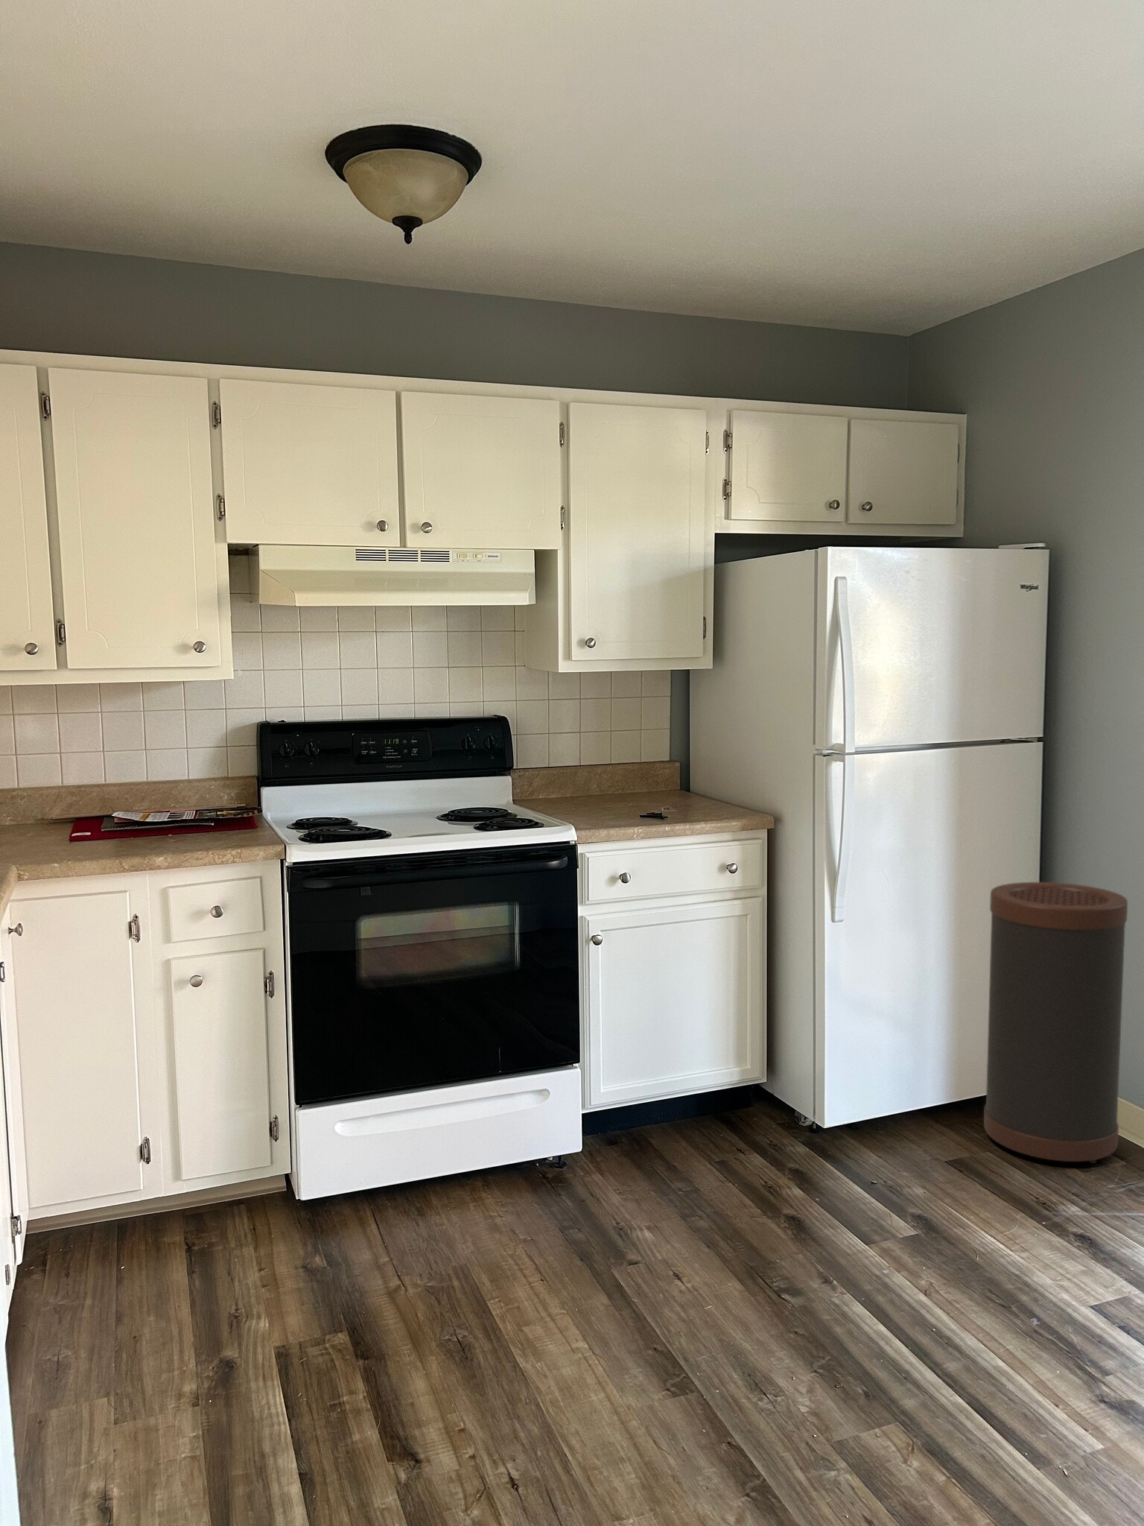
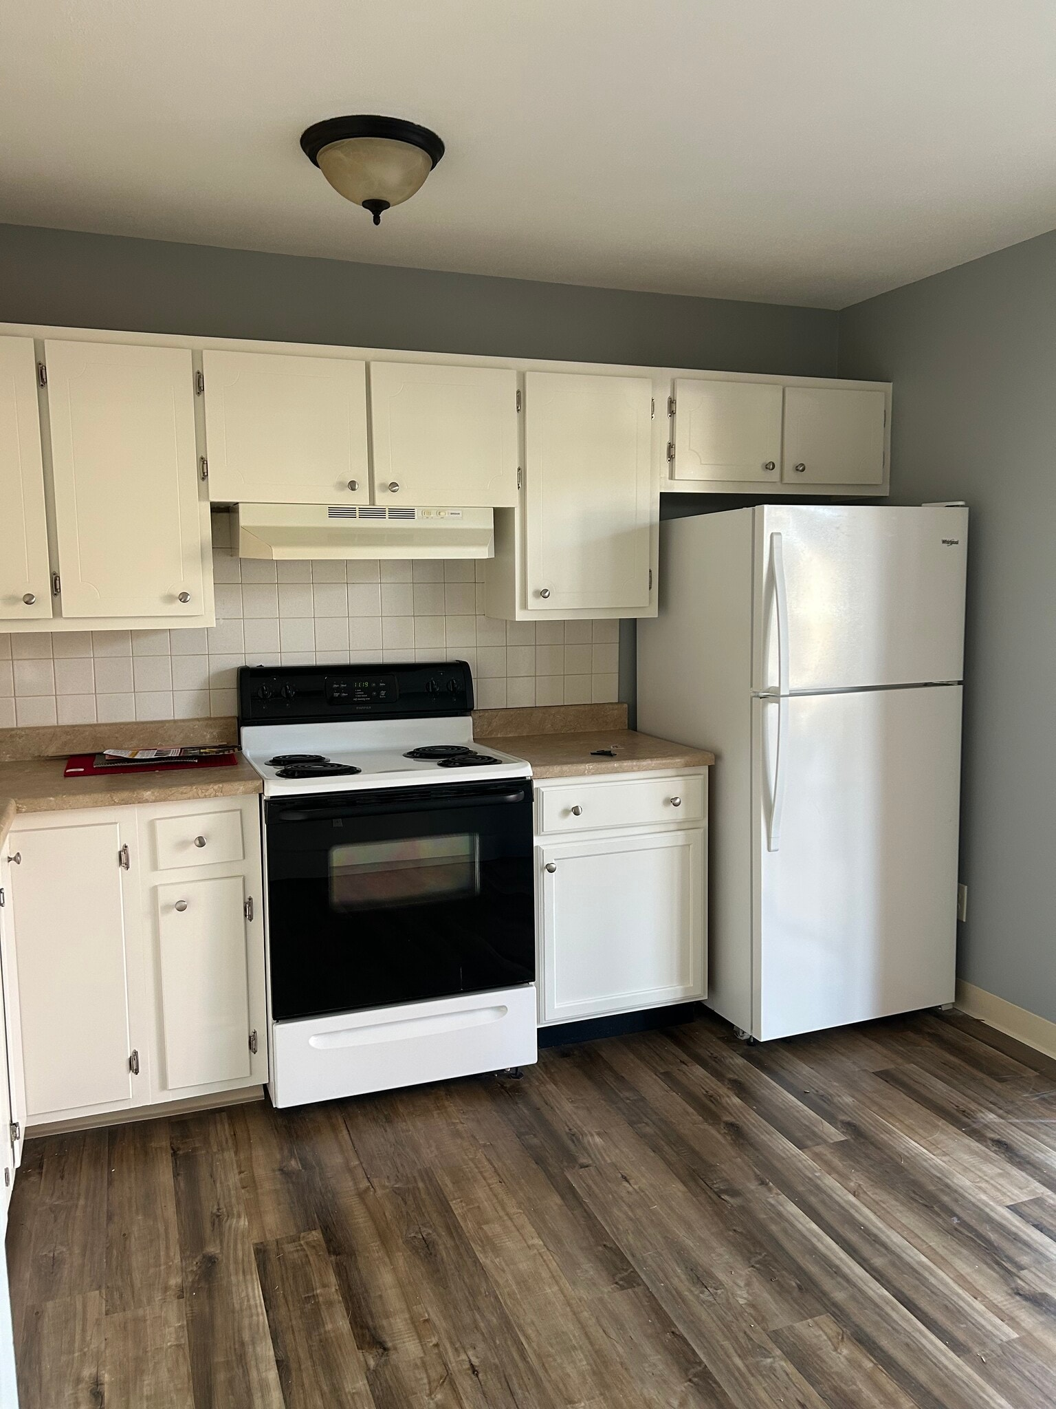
- trash can (1053, 1019)
